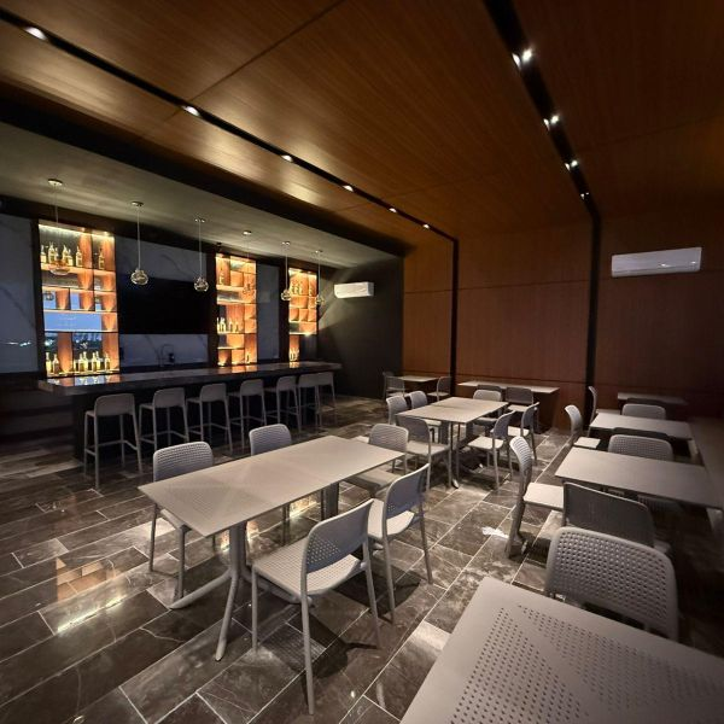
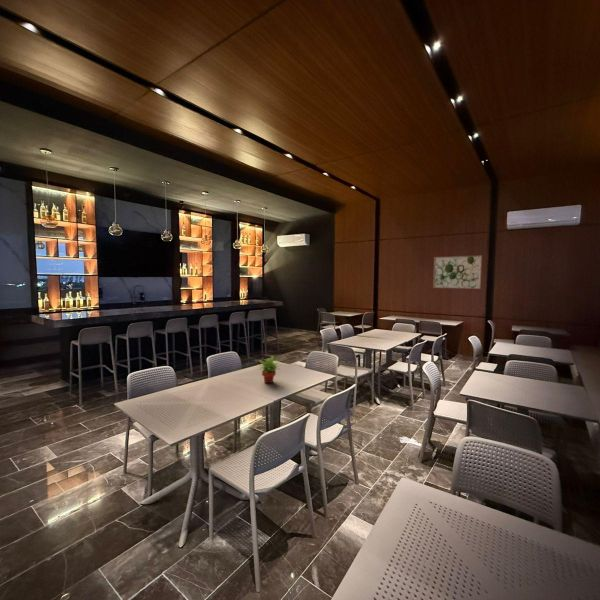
+ wall art (456, 272)
+ succulent plant (269, 369)
